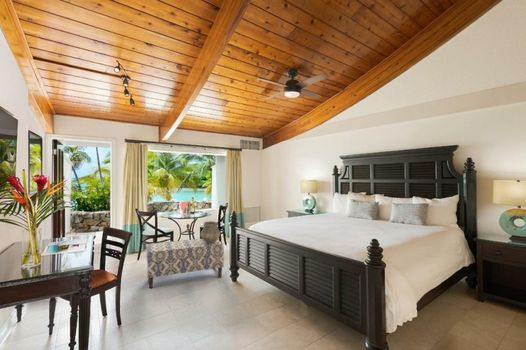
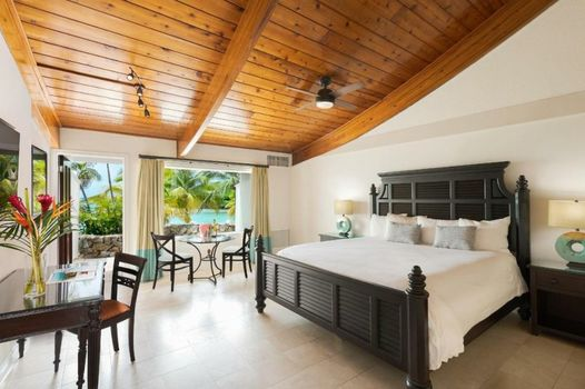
- bench (185, 260)
- ceramic pot (209, 232)
